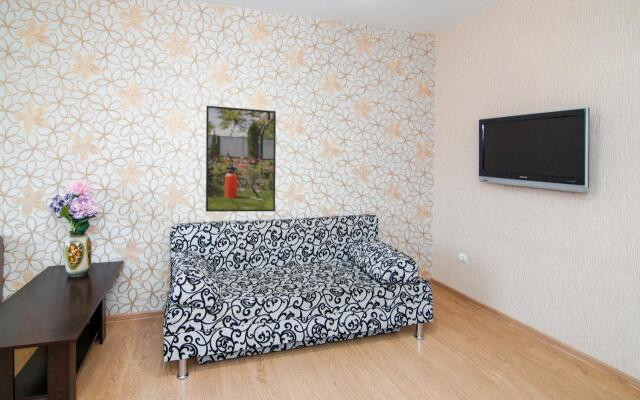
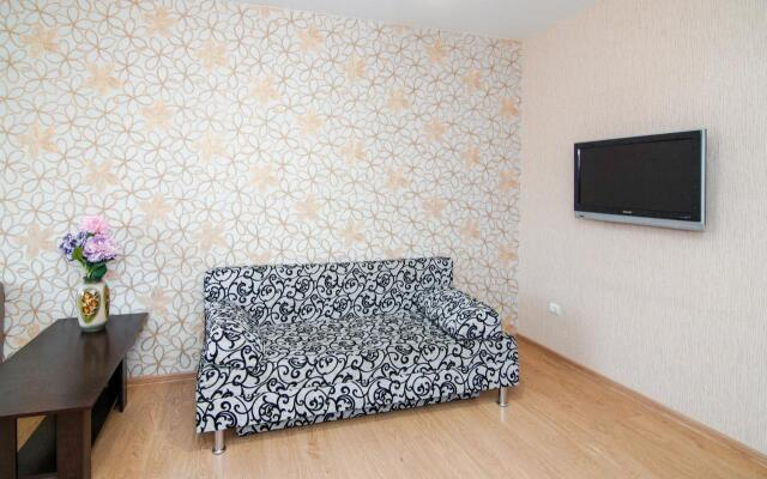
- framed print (241, 160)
